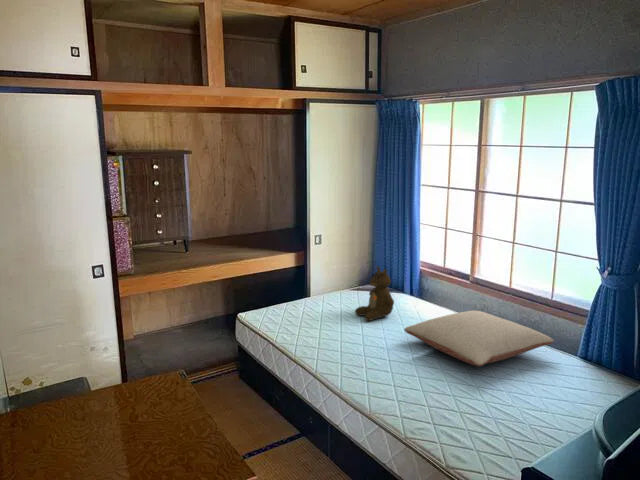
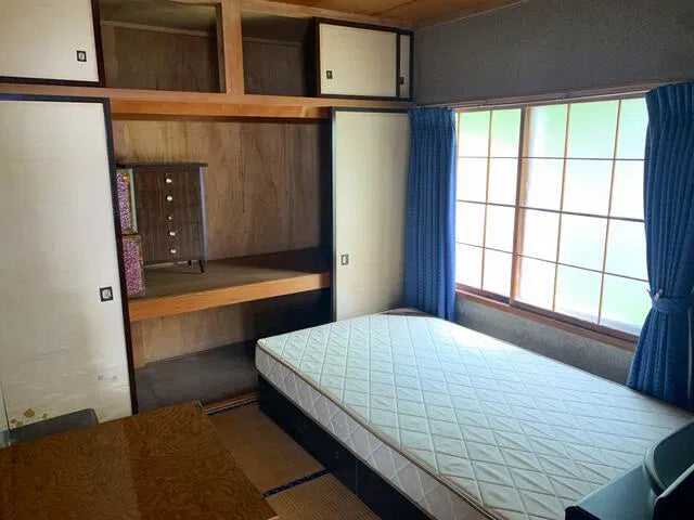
- teddy bear (374, 292)
- pillow (476, 334)
